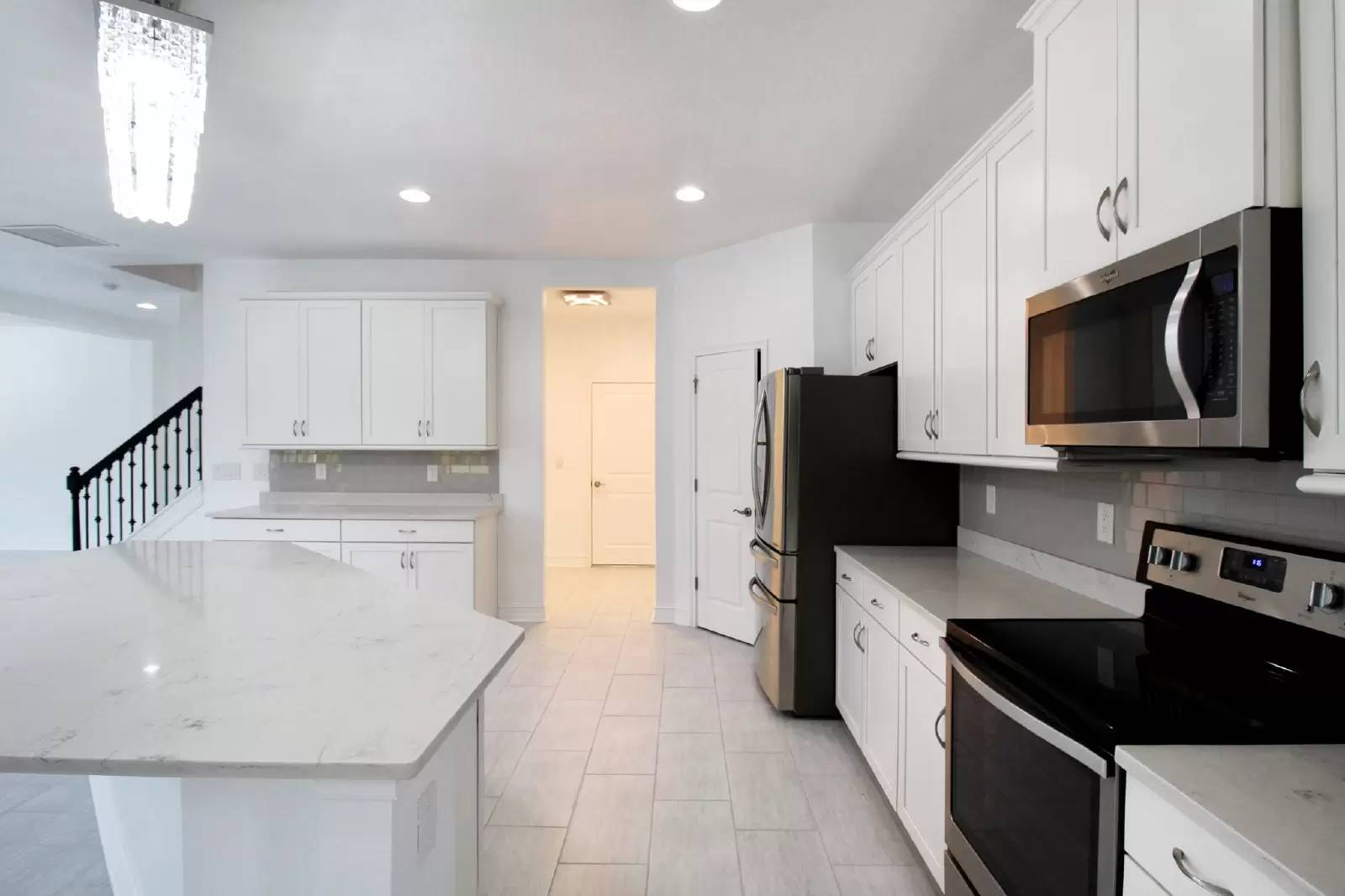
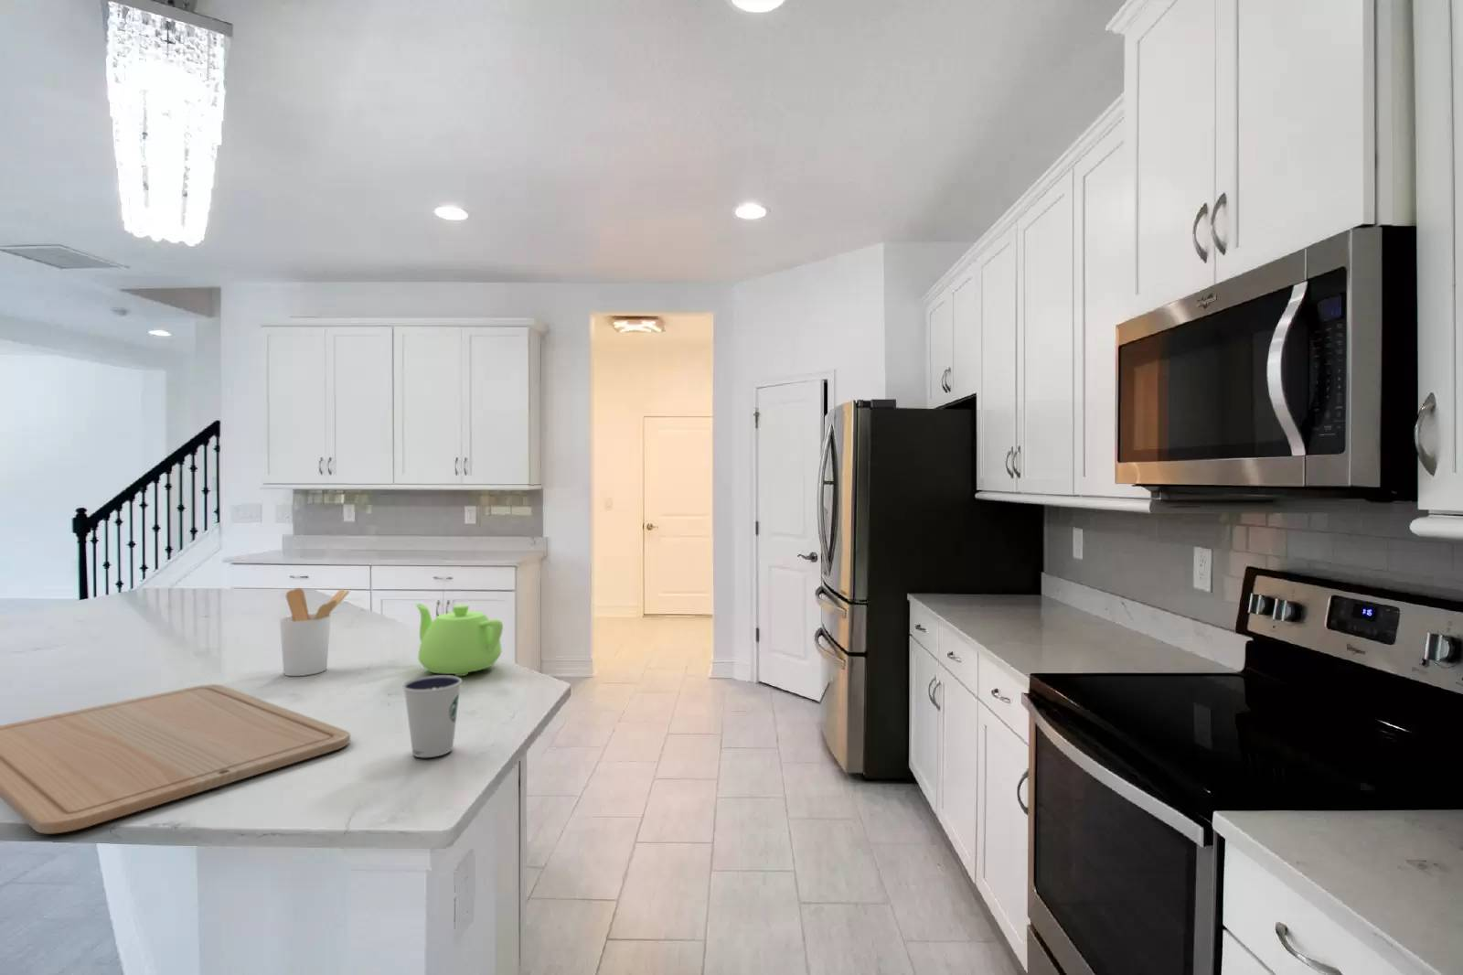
+ teapot (457, 637)
+ dixie cup (433, 716)
+ chopping board (152, 739)
+ utensil holder (318, 628)
